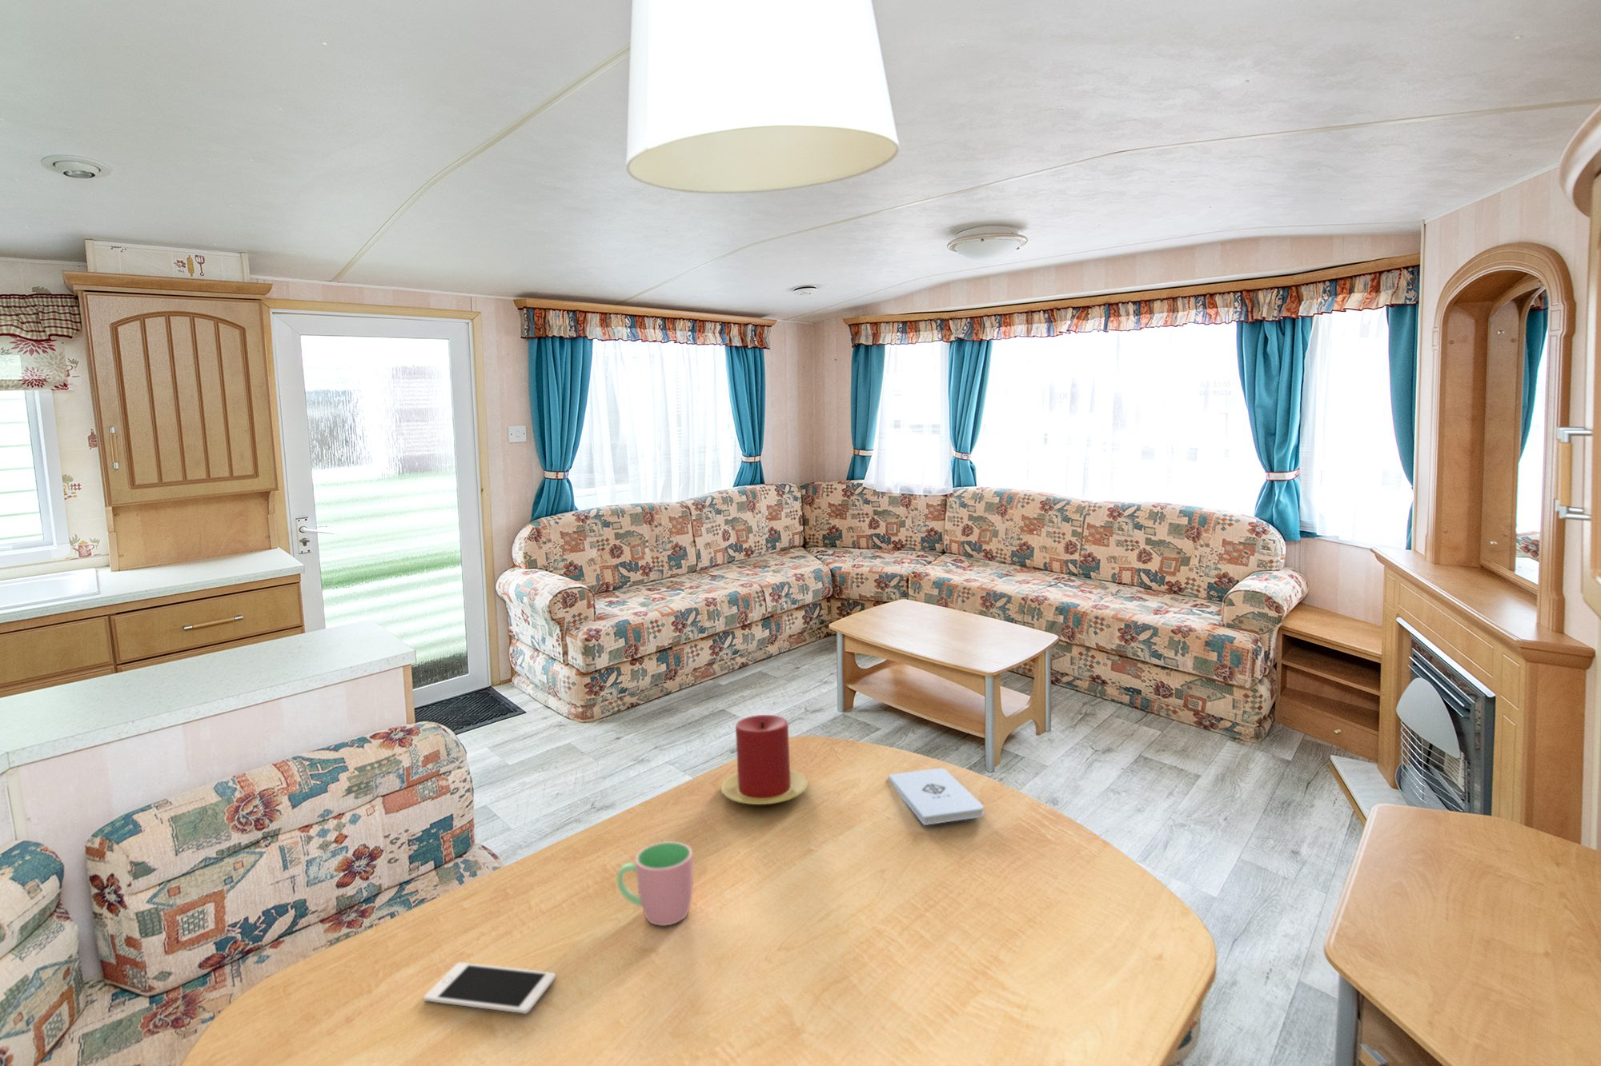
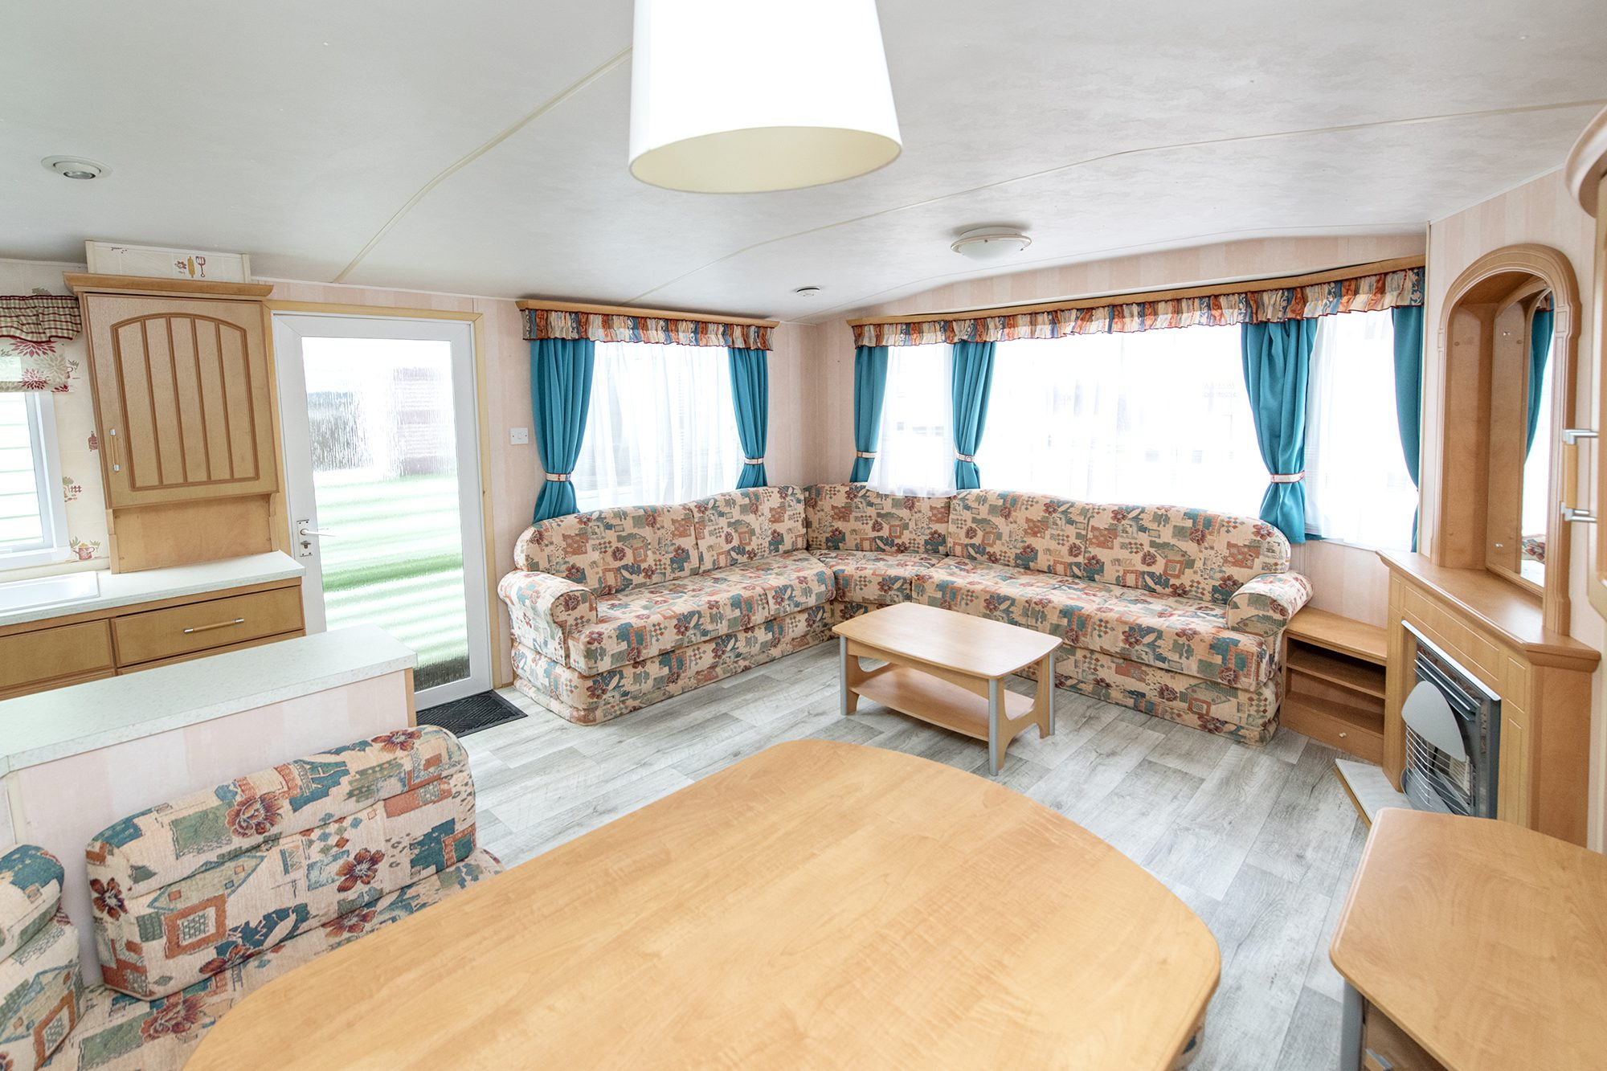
- candle (763, 758)
- cell phone (490, 986)
- notepad (934, 794)
- cup (656, 884)
